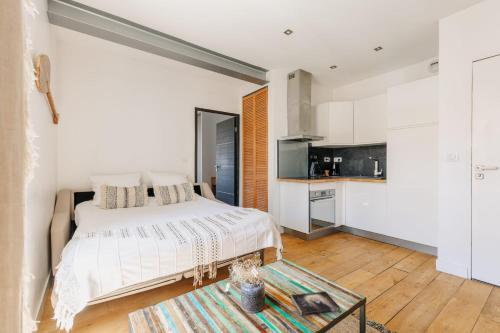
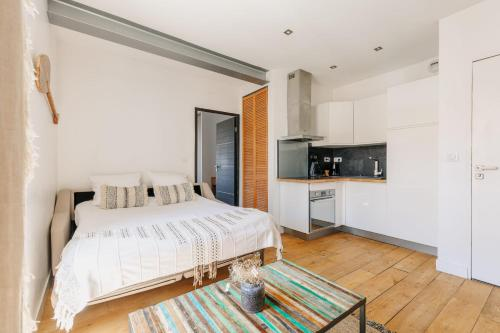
- book (314, 302)
